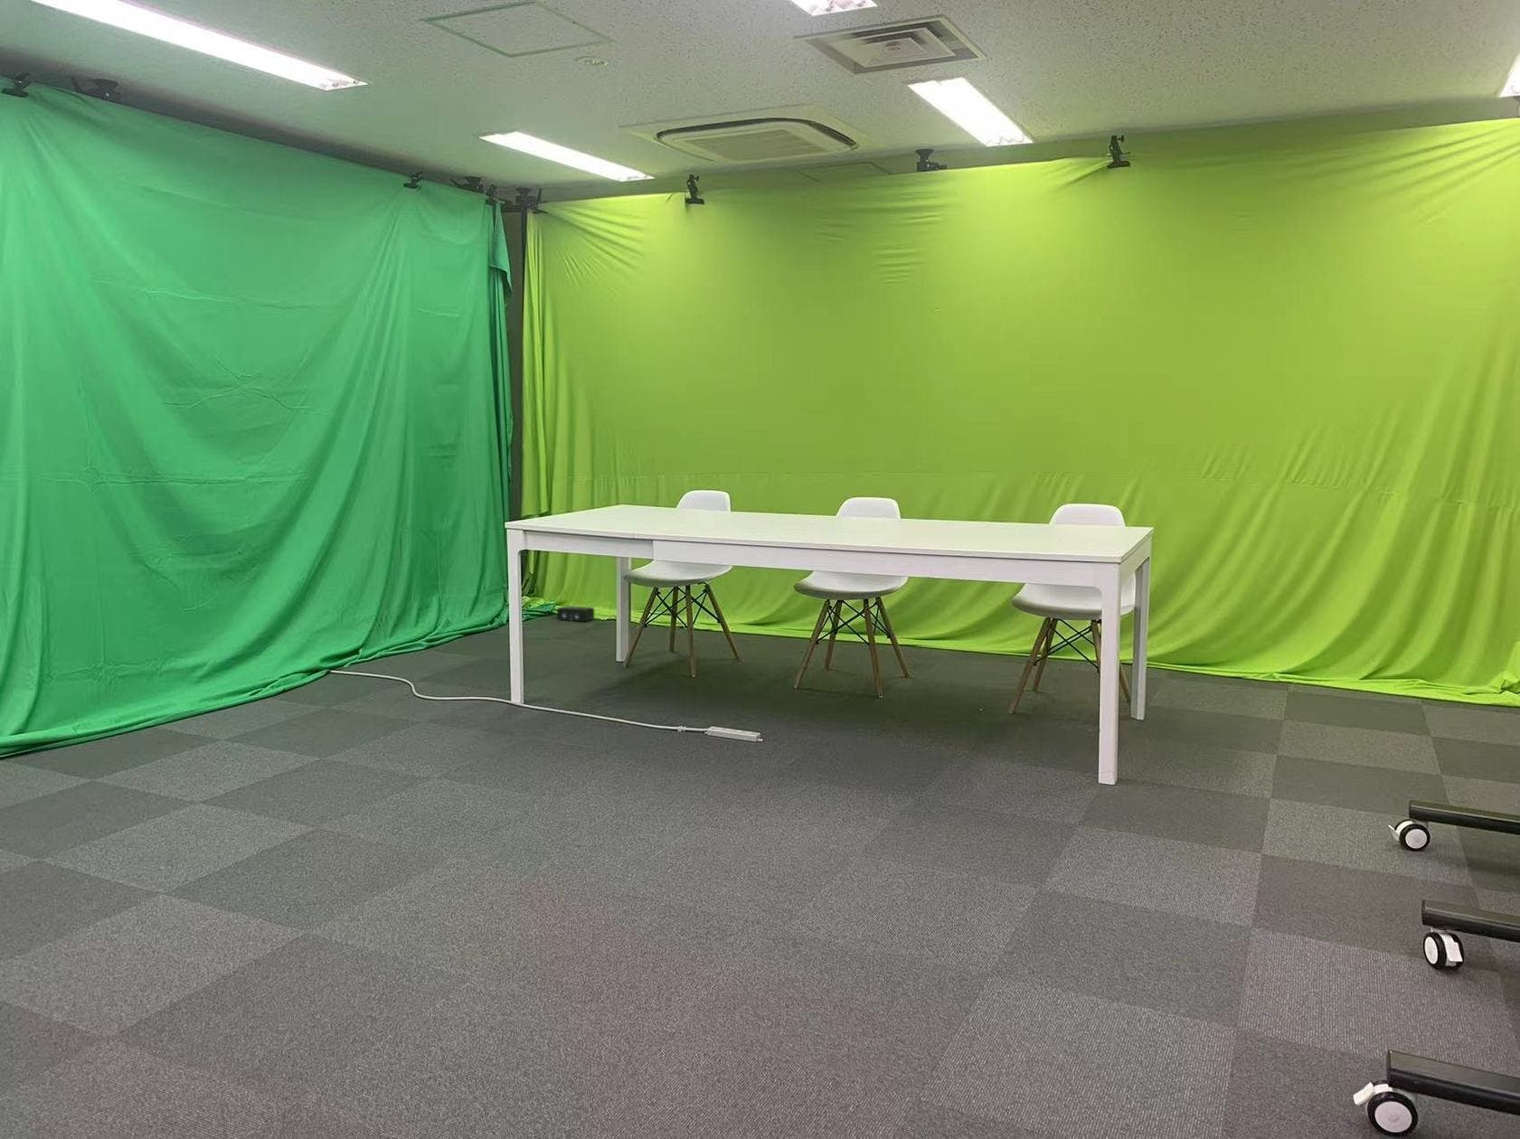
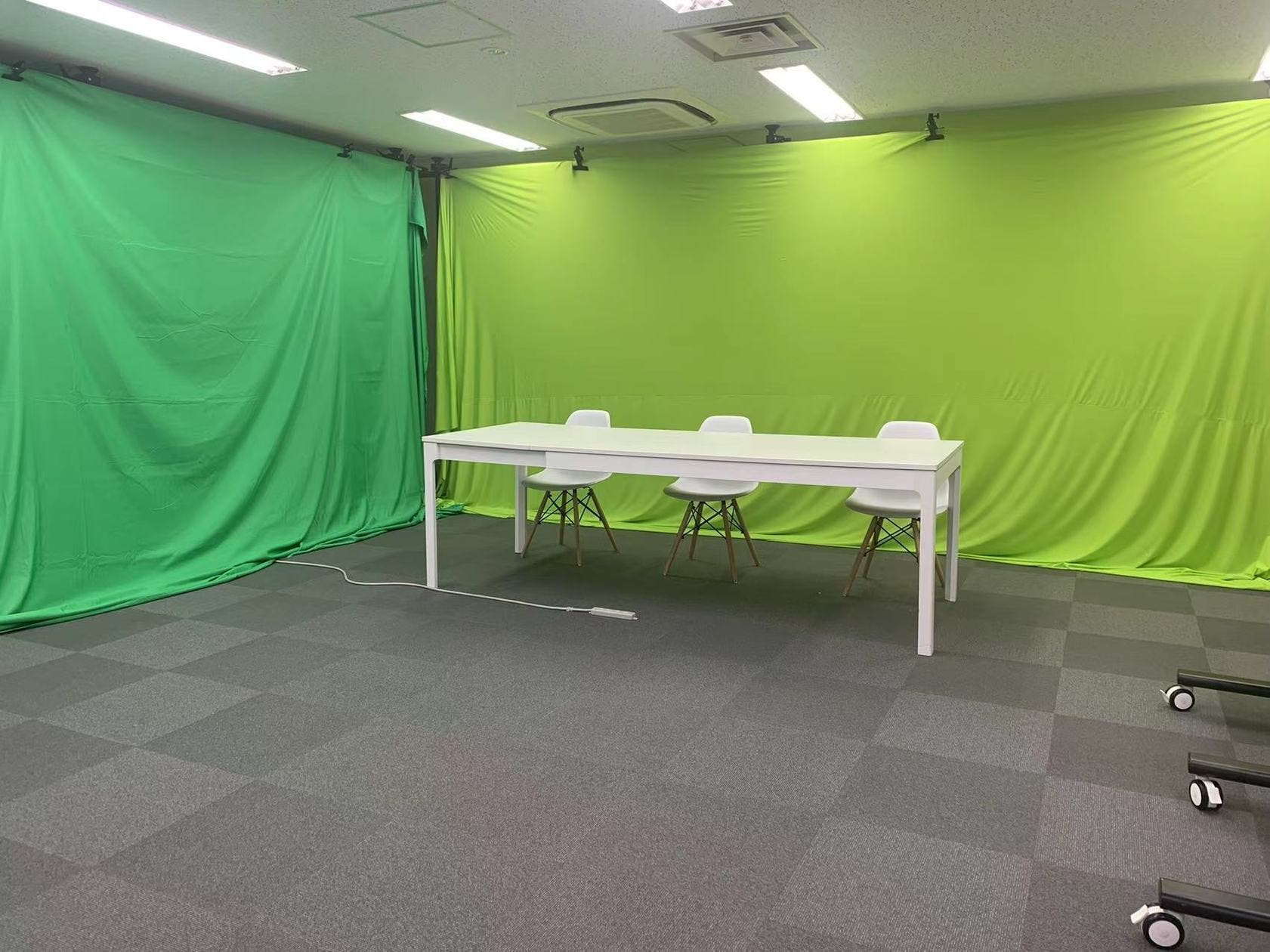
- speaker (574, 613)
